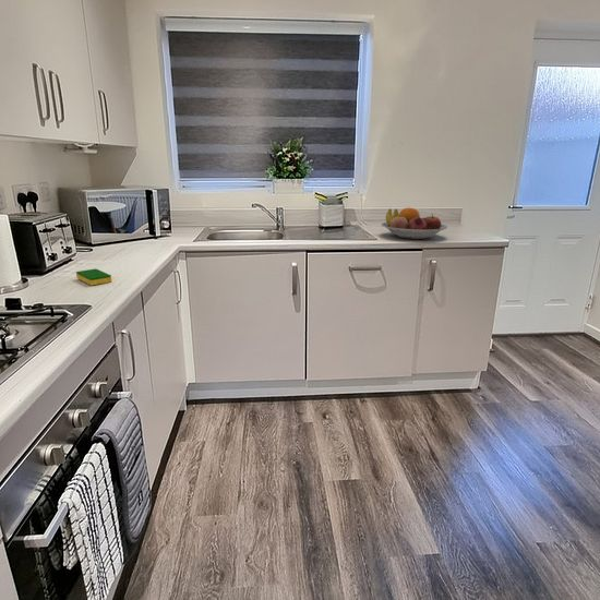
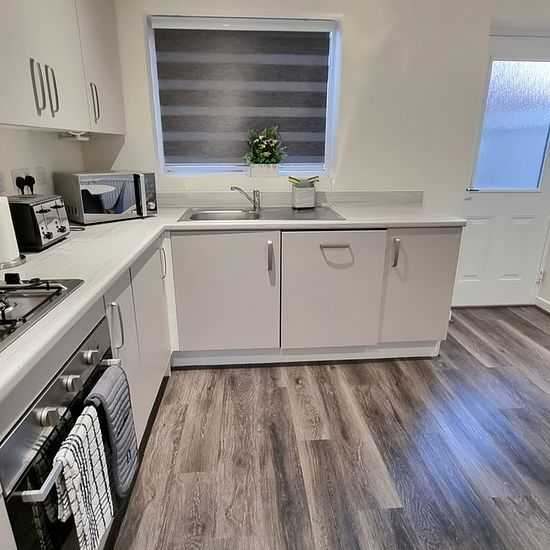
- dish sponge (93, 276)
- fruit bowl (413, 223)
